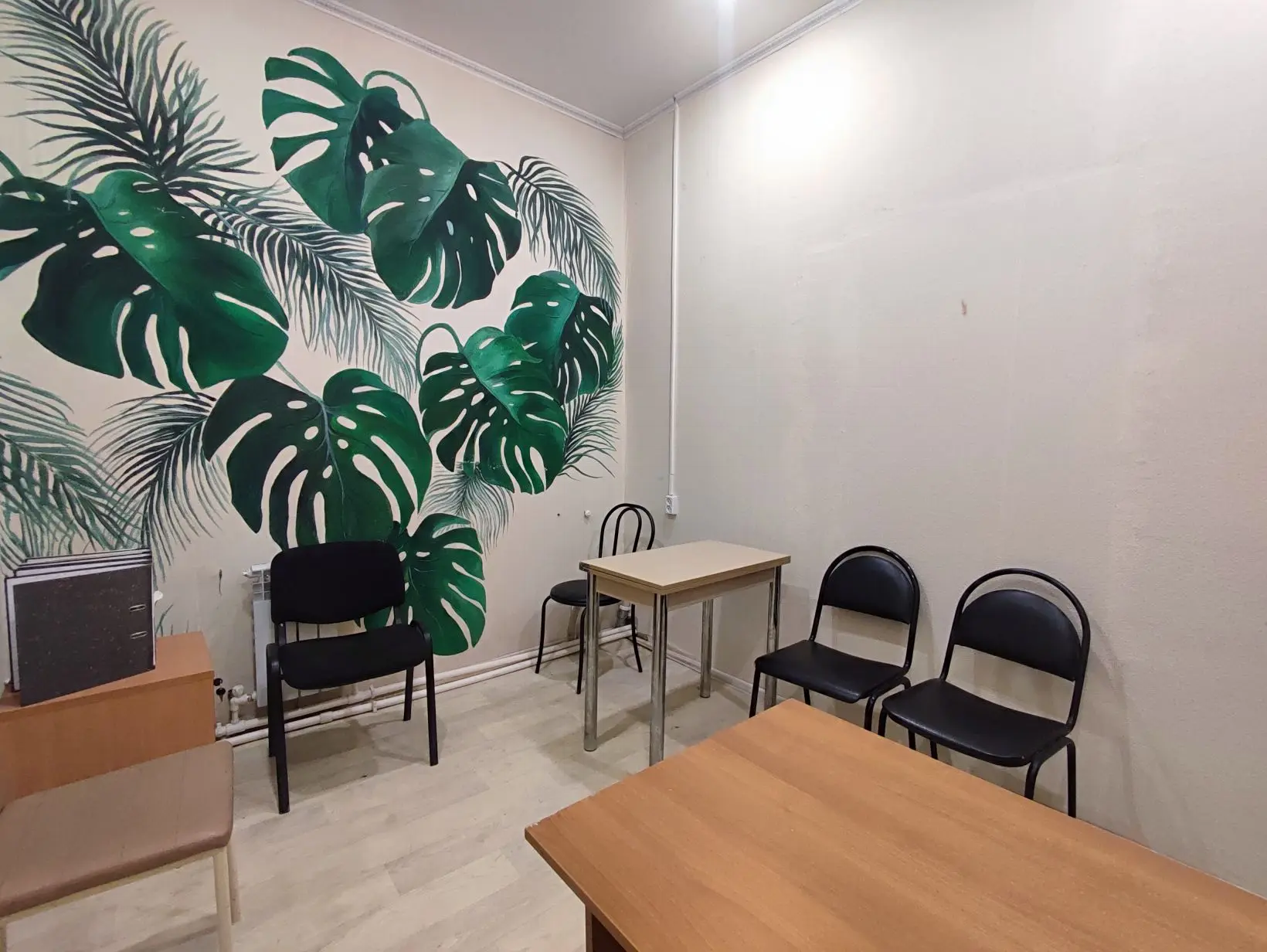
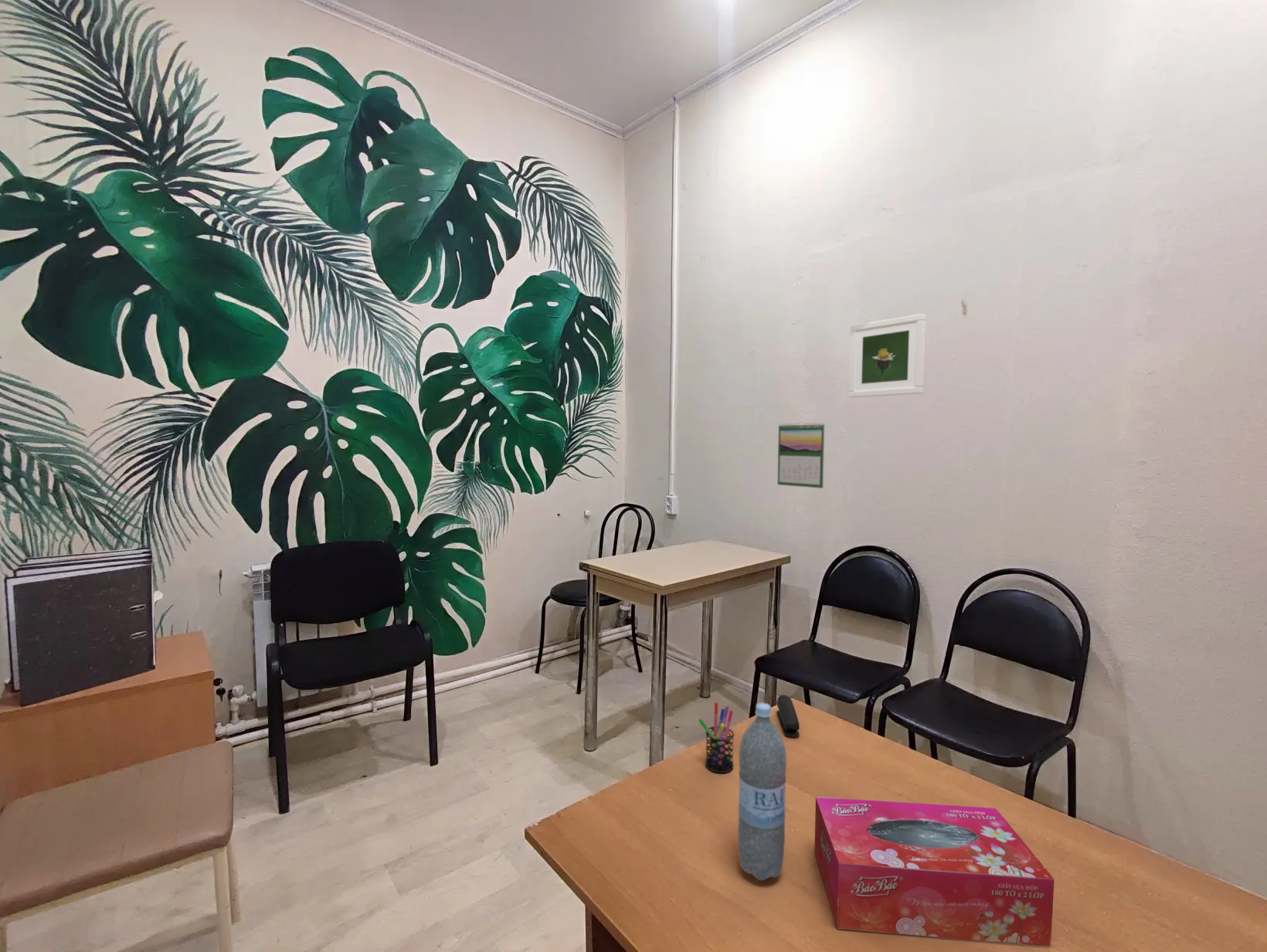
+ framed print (885, 358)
+ stapler (787, 714)
+ calendar (800, 454)
+ water bottle (762, 789)
+ tissue box (921, 864)
+ pen holder (715, 736)
